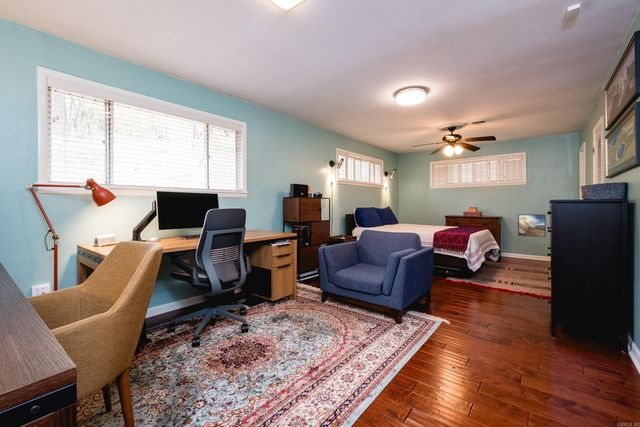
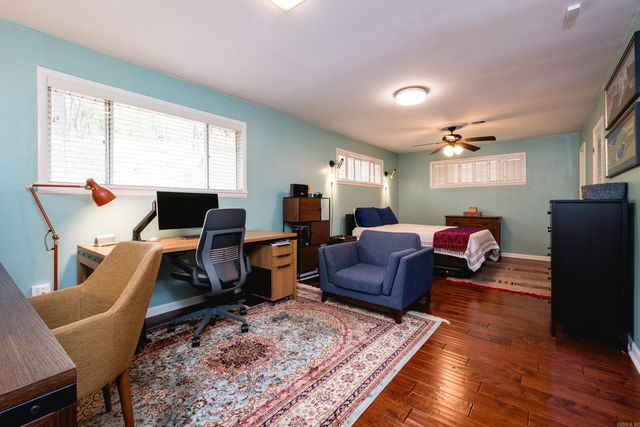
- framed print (531, 225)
